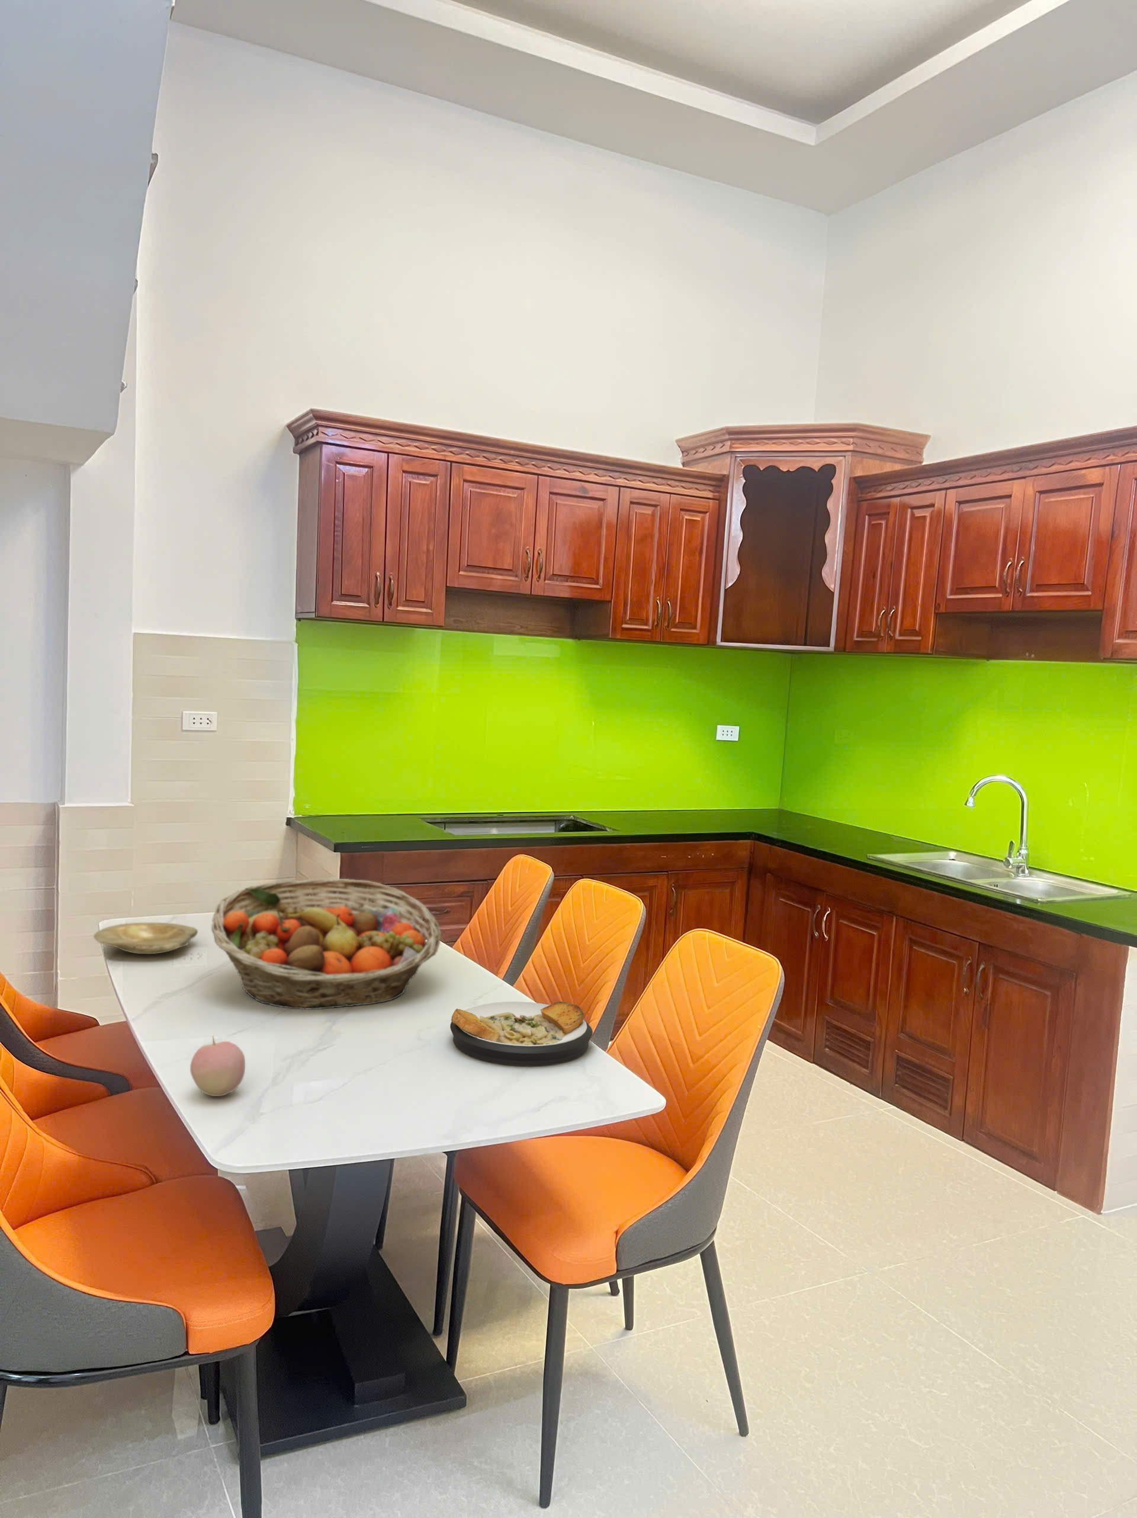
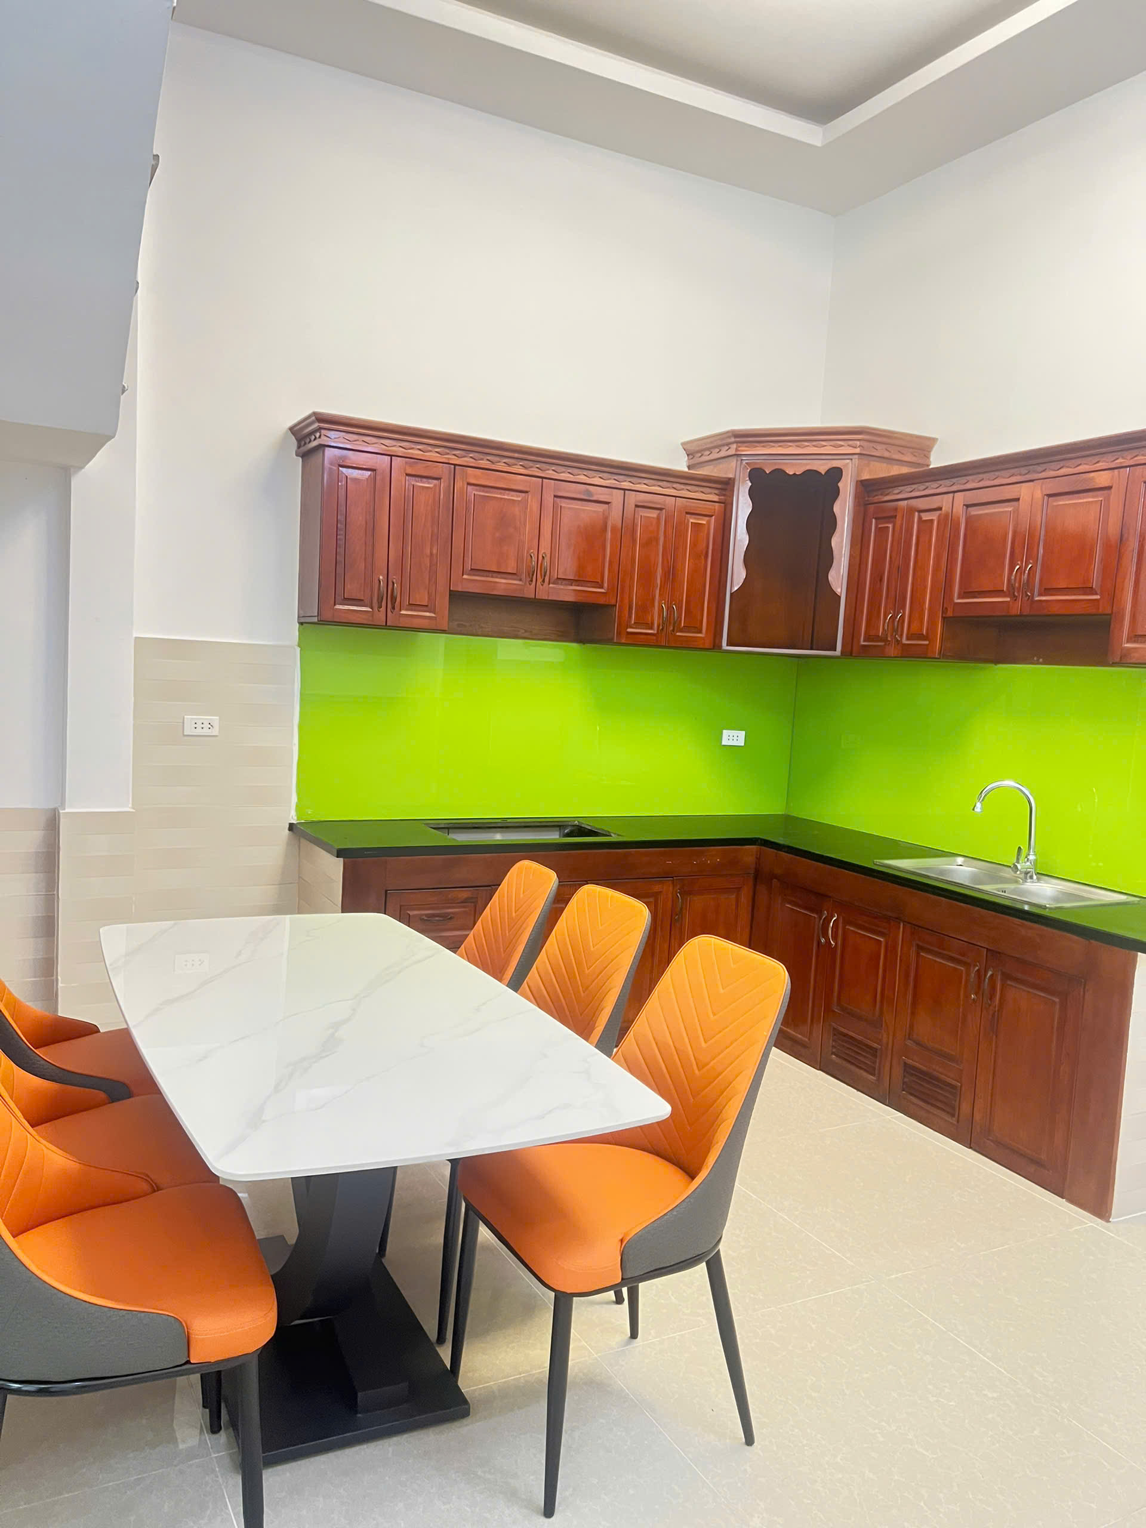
- plate (522, 1026)
- apple (217, 1065)
- fruit basket (327, 941)
- plate (146, 939)
